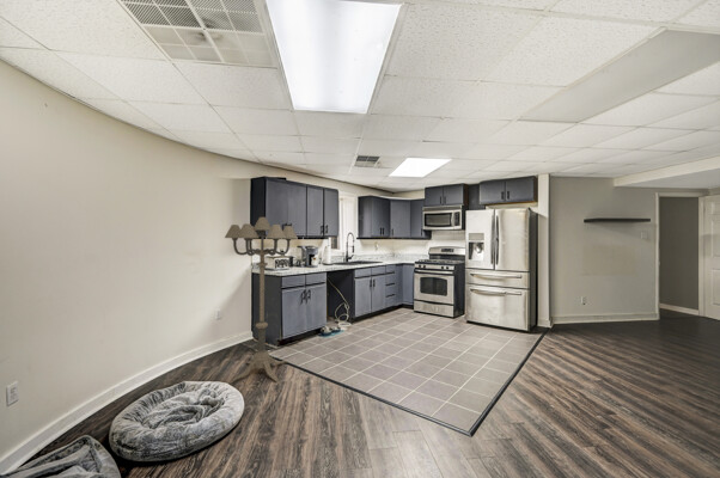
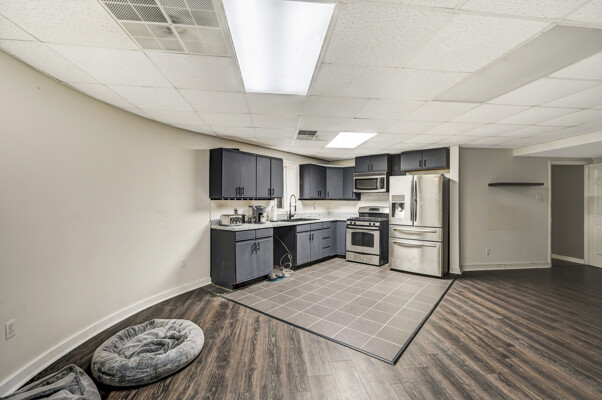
- floor lamp (262, 294)
